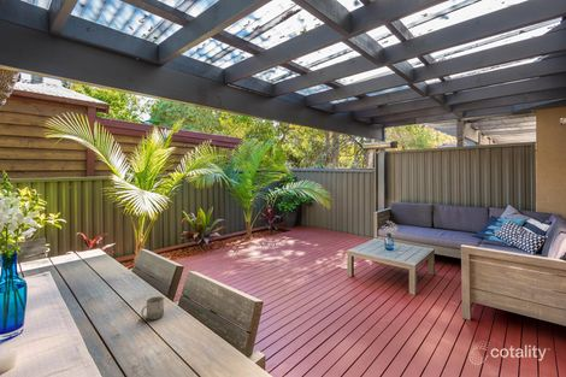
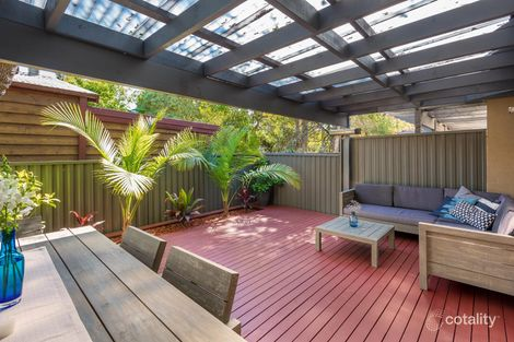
- cup (152, 308)
